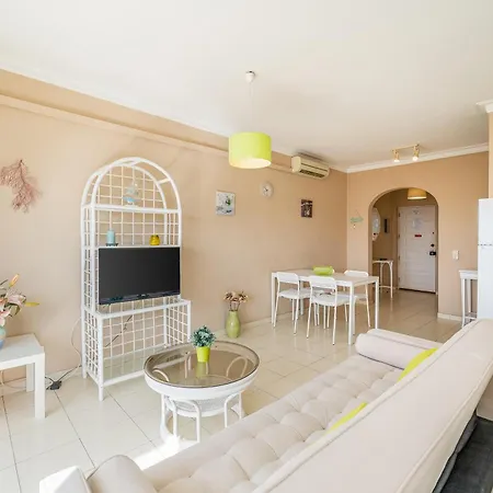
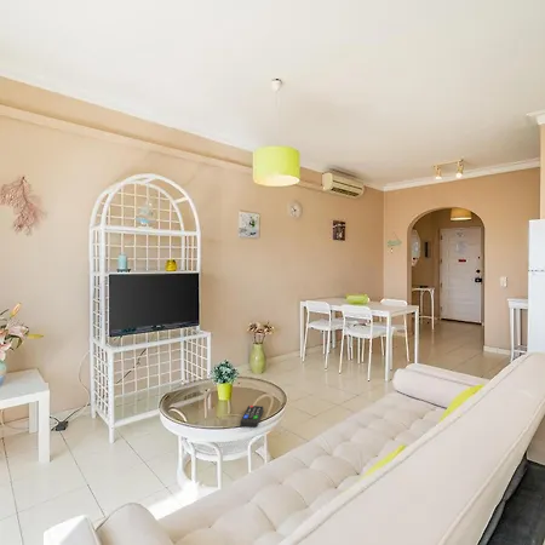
+ remote control (252, 414)
